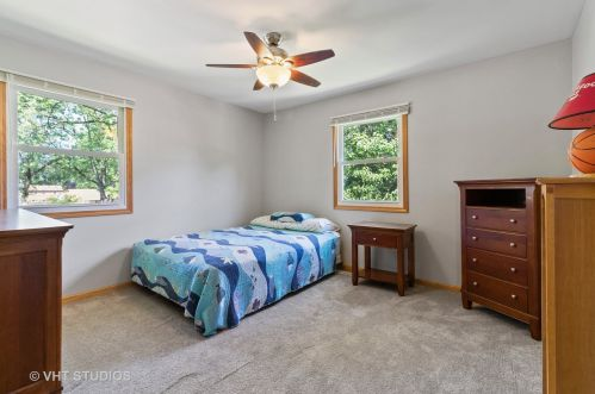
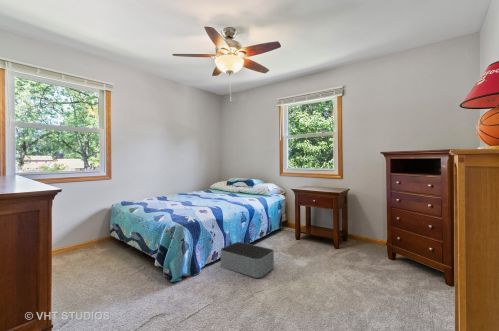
+ storage bin (247, 258)
